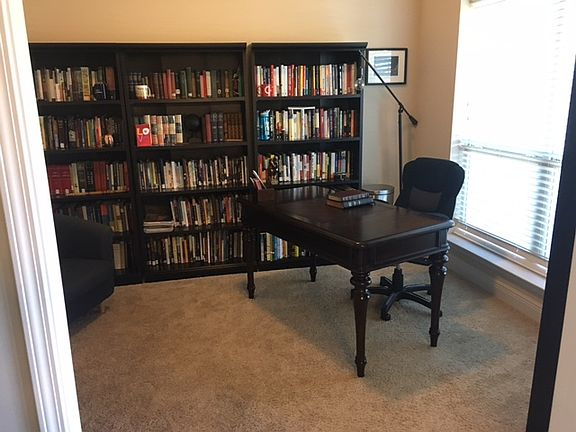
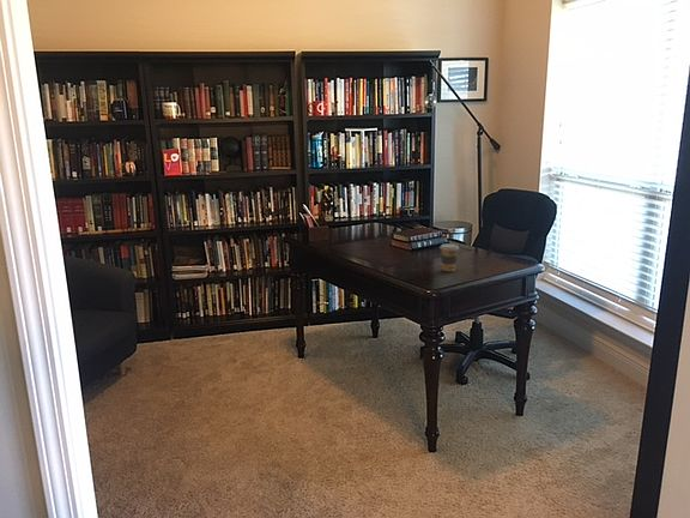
+ coffee cup (448, 258)
